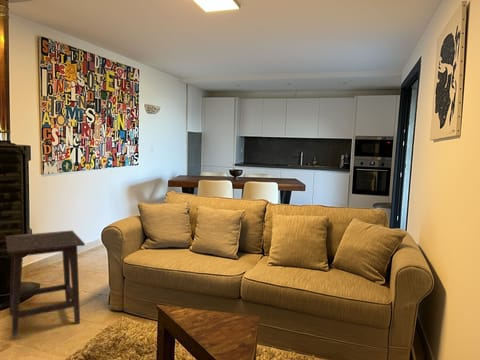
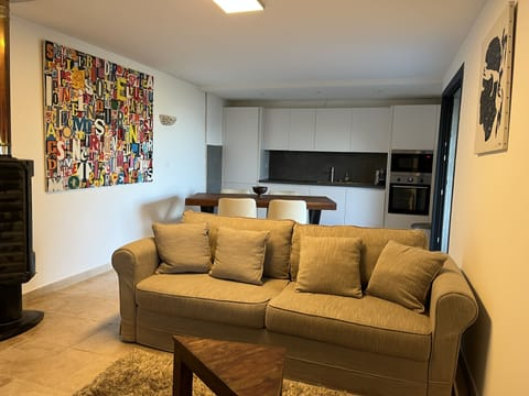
- side table (44, 287)
